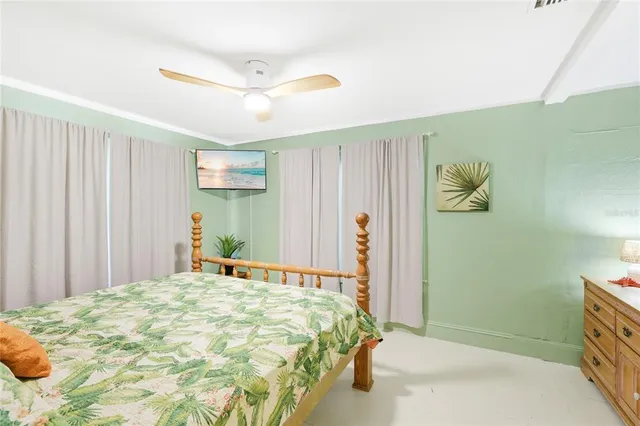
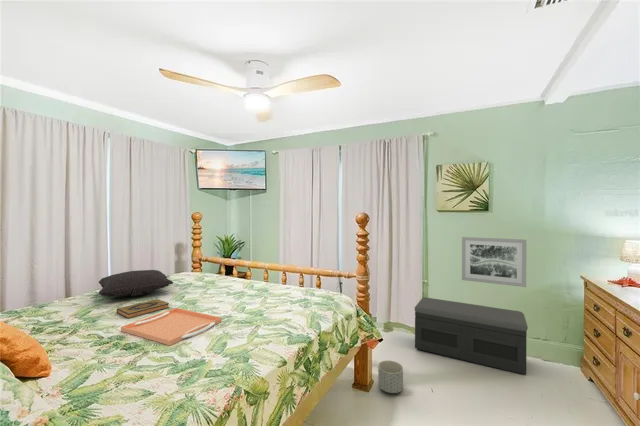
+ serving tray (173, 323)
+ pillow (135, 282)
+ storage bench (467, 330)
+ hardback book (143, 308)
+ wall art (492, 260)
+ planter (390, 378)
